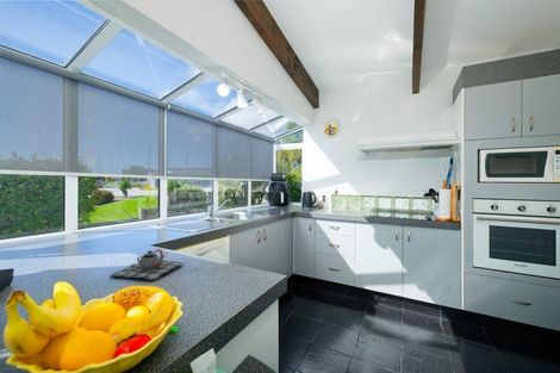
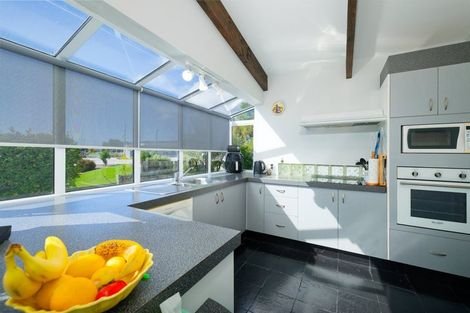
- teapot (149, 260)
